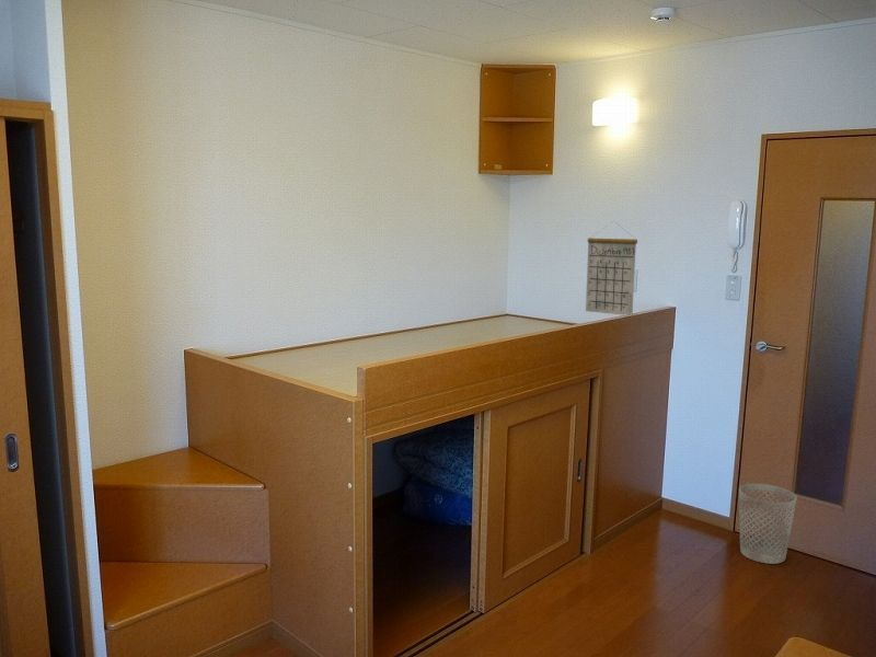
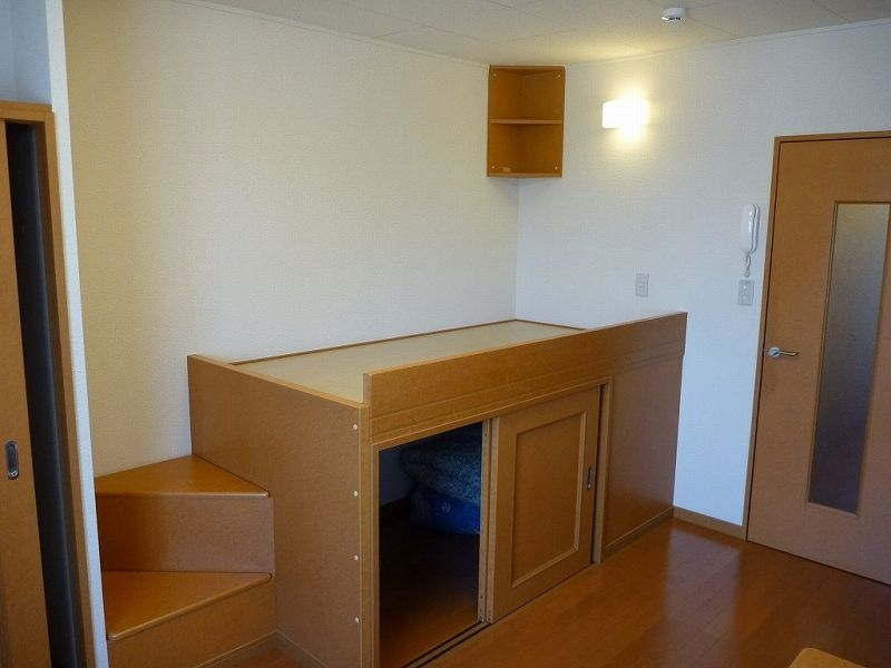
- wastebasket (765, 523)
- calendar (610, 267)
